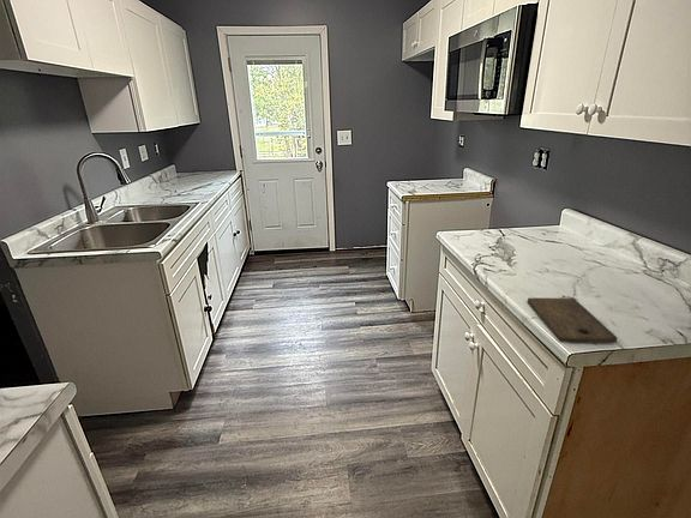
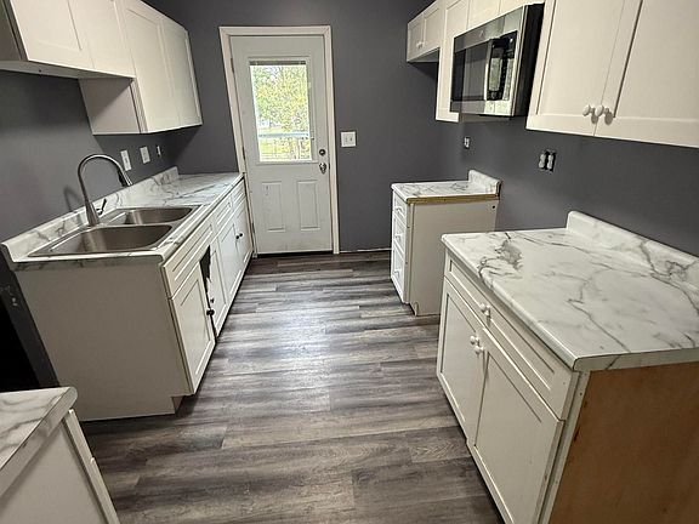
- cutting board (567, 318)
